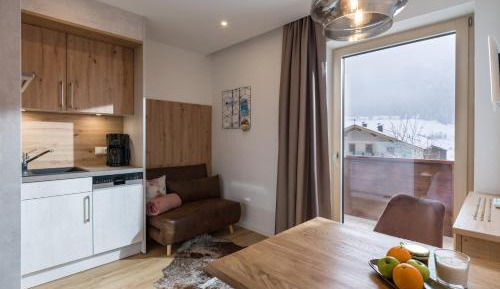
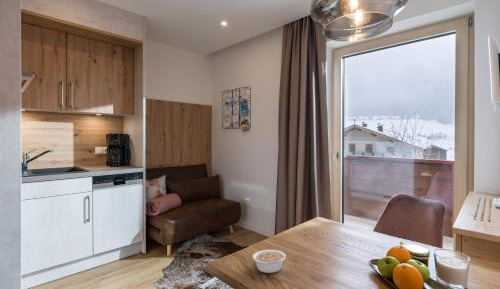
+ legume (270, 260)
